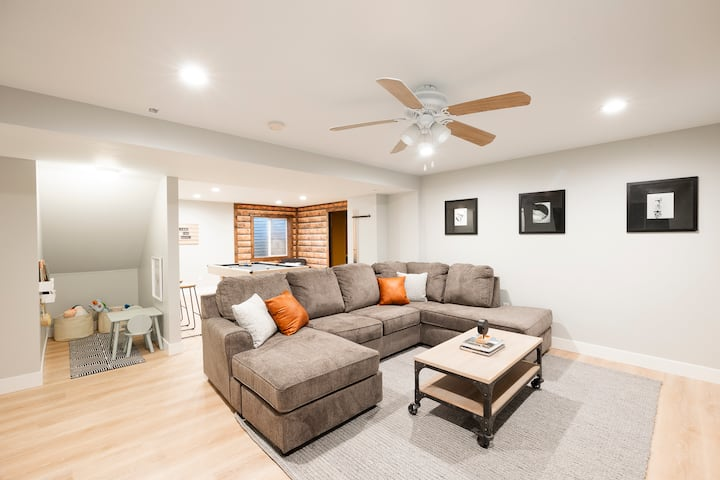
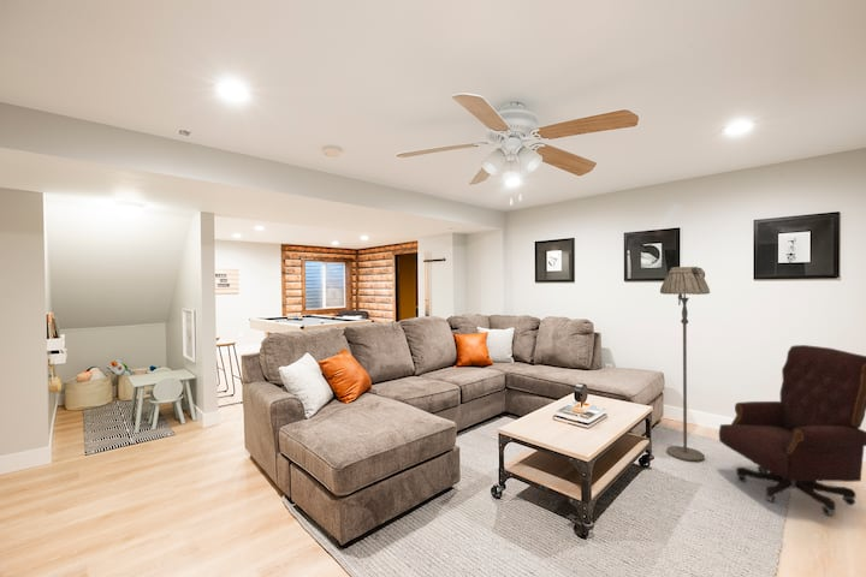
+ floor lamp (684, 361)
+ office chair (791, 420)
